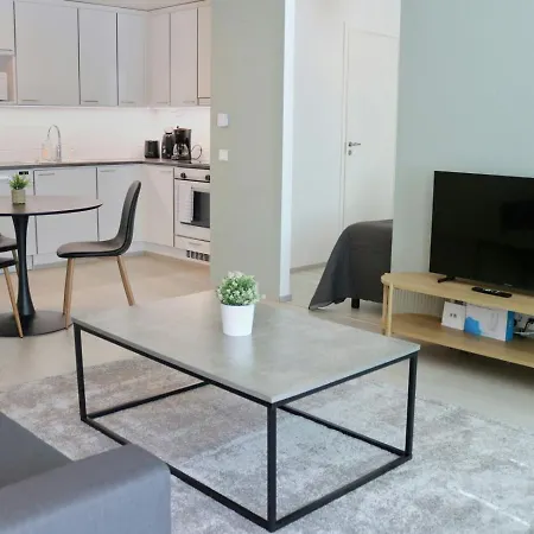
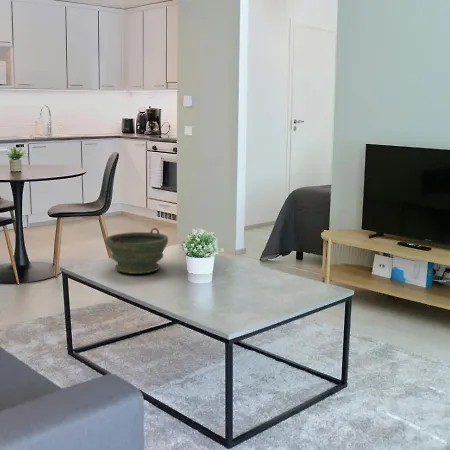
+ bowl (137, 251)
